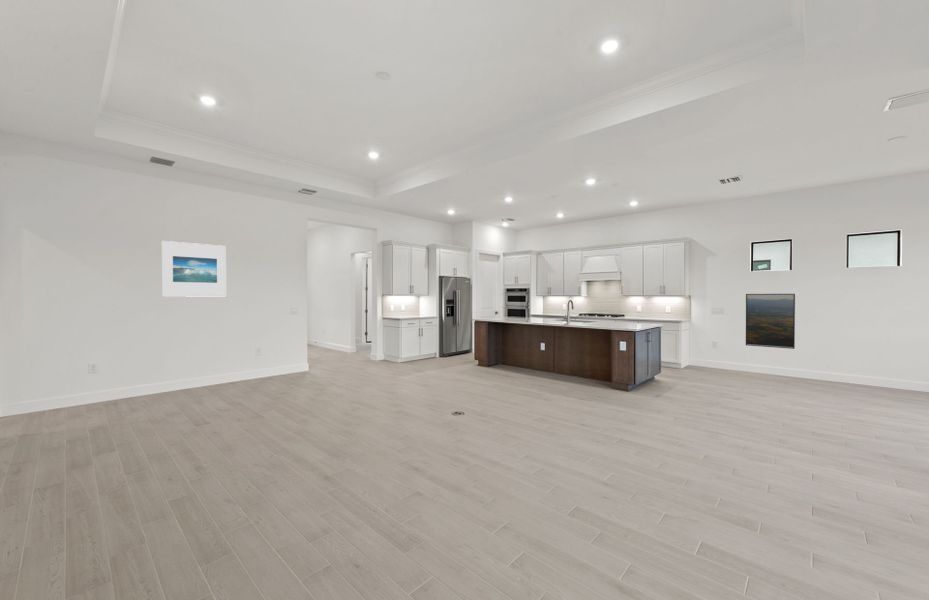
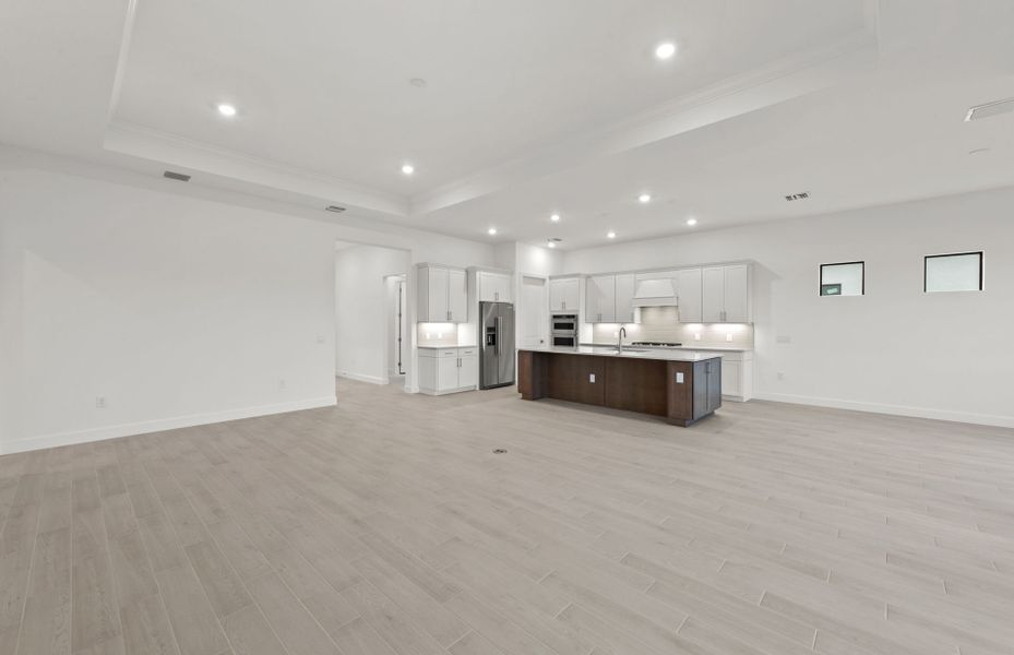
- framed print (195, 270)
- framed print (769, 320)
